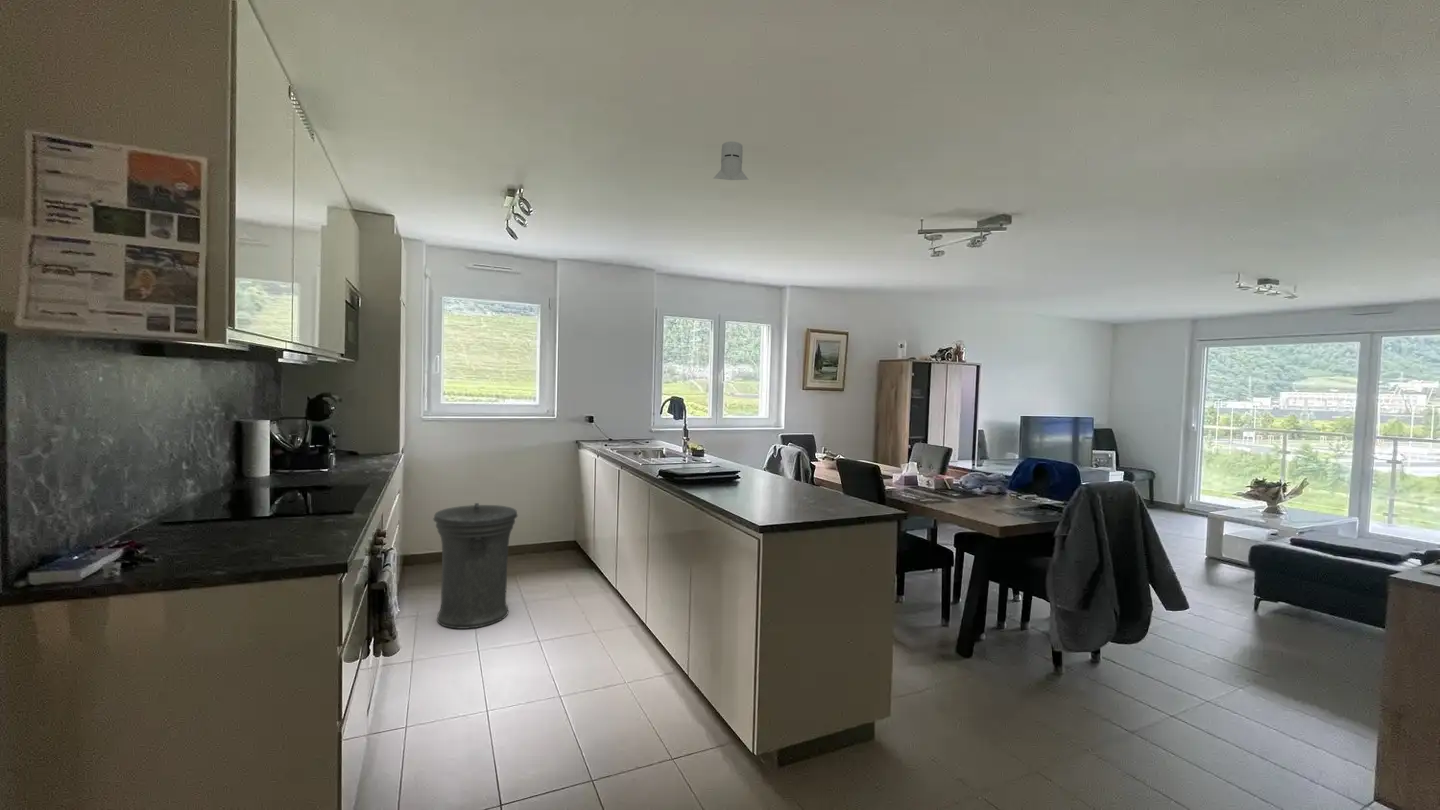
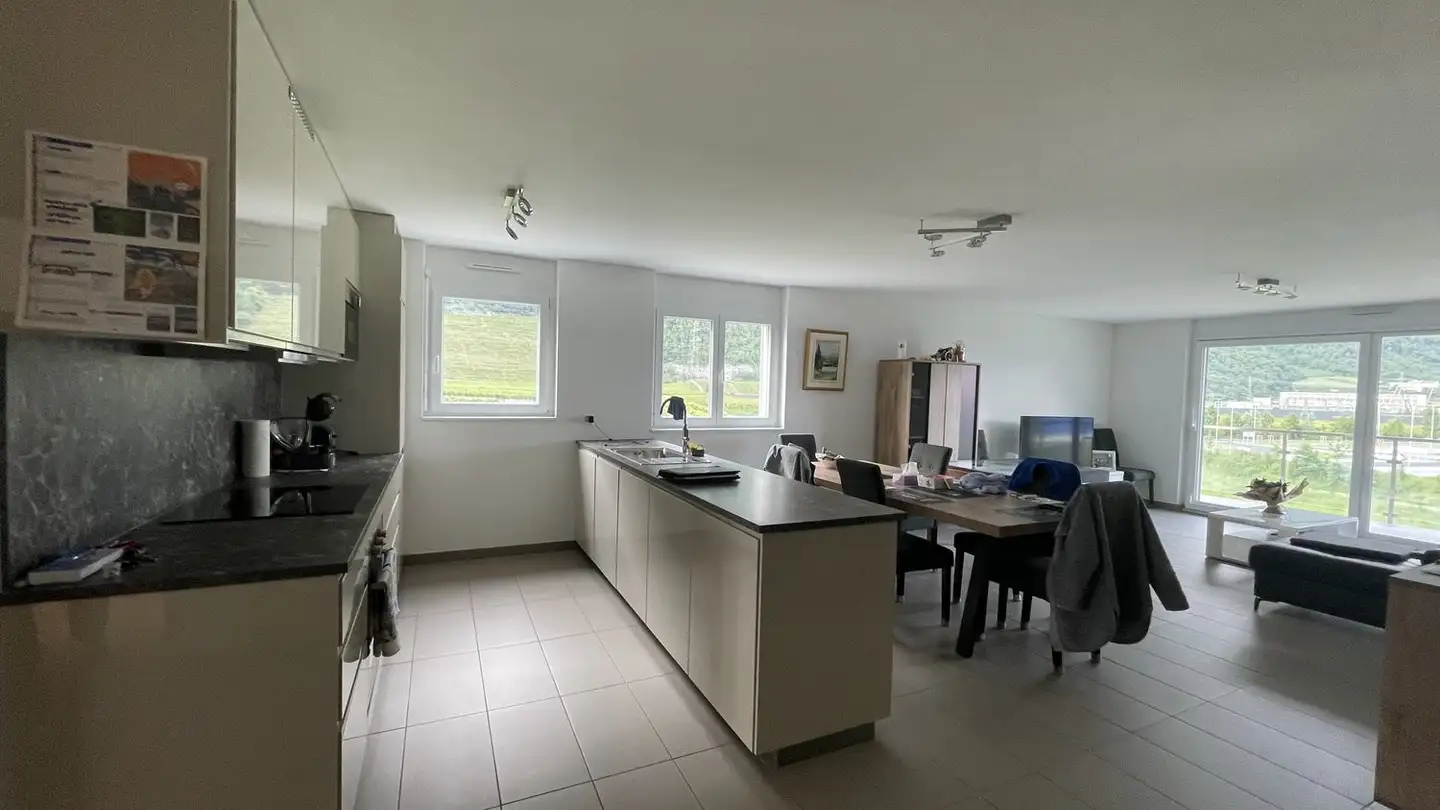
- trash can (475, 559)
- knight helmet (731, 165)
